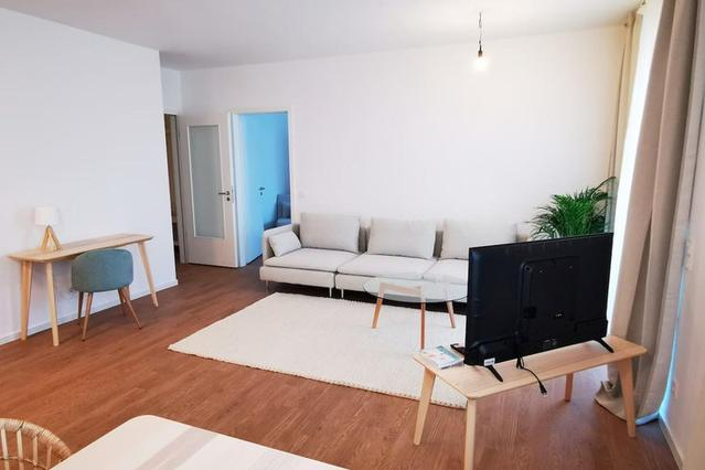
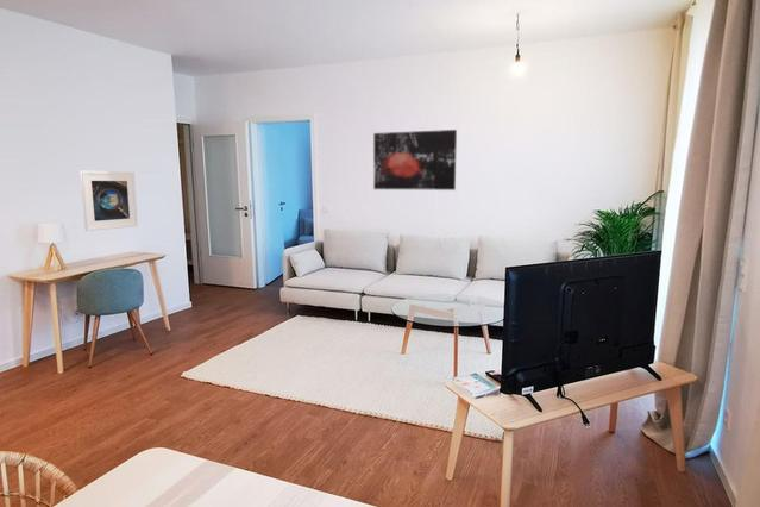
+ wall art (413, 161)
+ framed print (111, 200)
